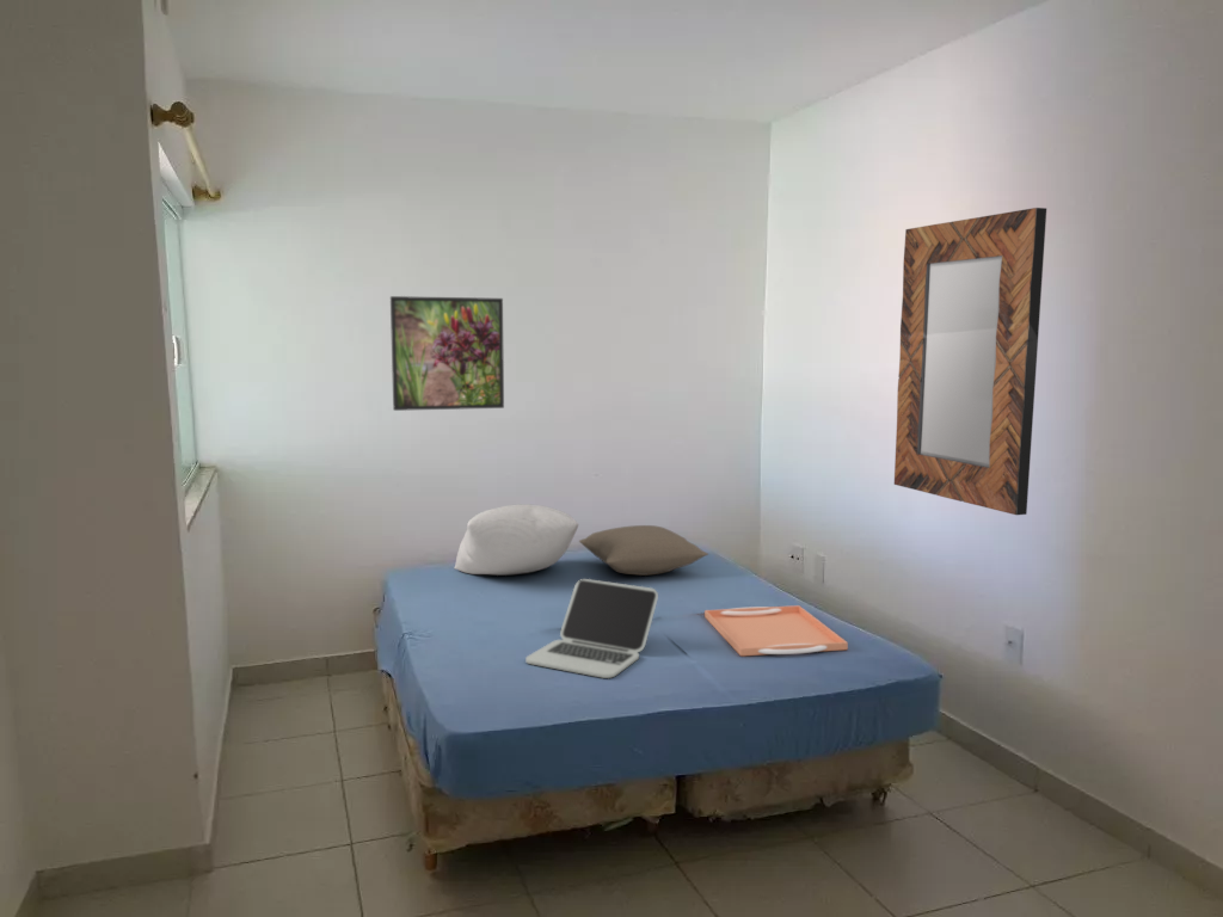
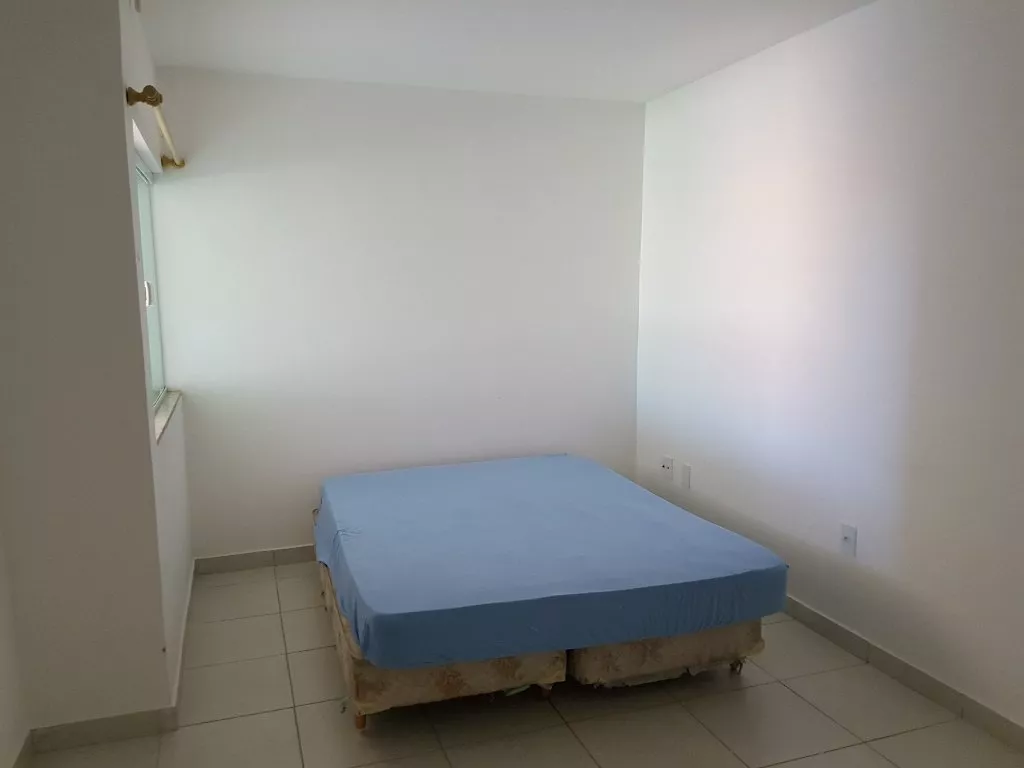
- home mirror (960, 361)
- serving tray (772, 628)
- laptop (592, 624)
- pillow (515, 540)
- pillow (640, 548)
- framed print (448, 353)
